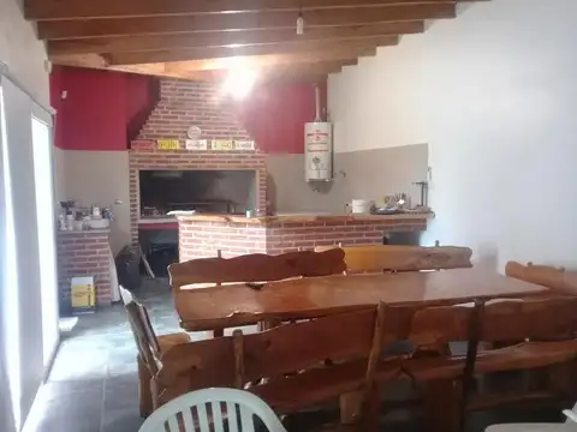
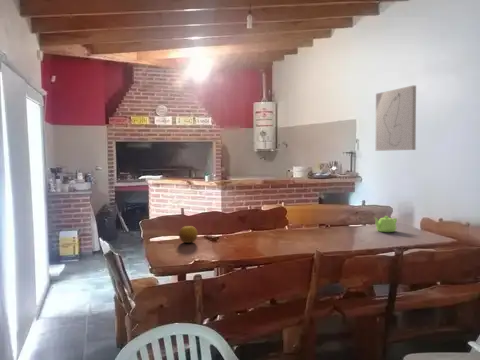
+ teapot (385, 223)
+ fruit (188, 234)
+ wall art (394, 120)
